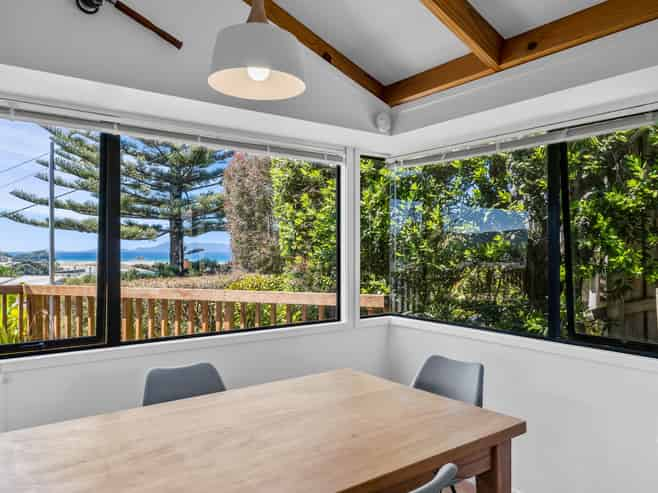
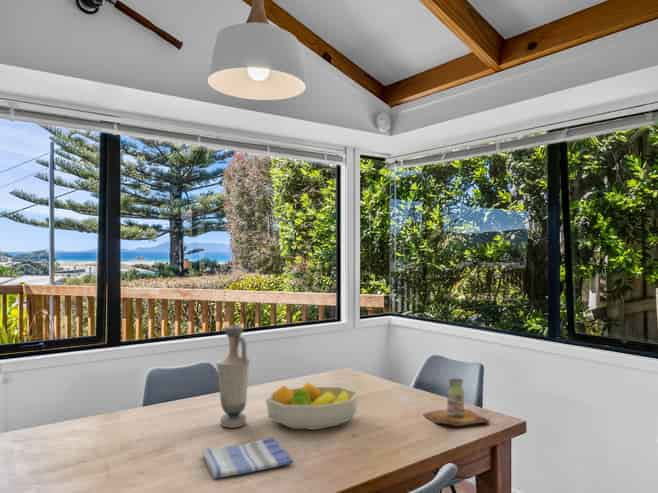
+ bottle (455, 399)
+ vase (233, 375)
+ dish towel (246, 456)
+ fruit bowl (313, 402)
